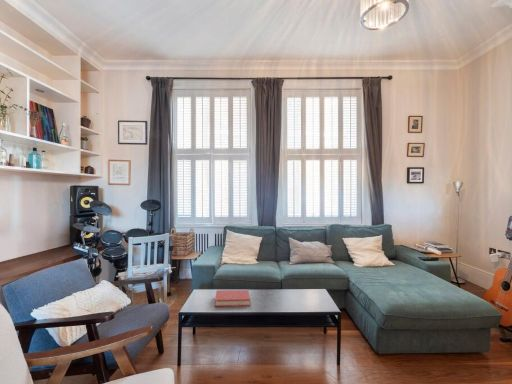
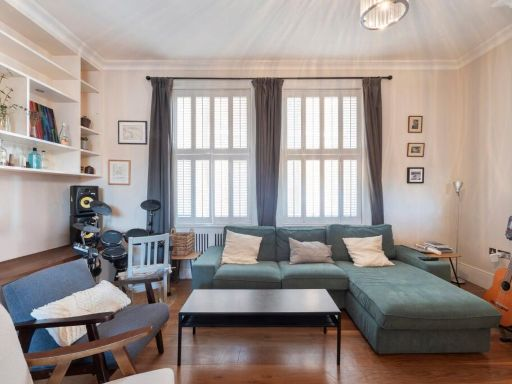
- hardback book (232, 297)
